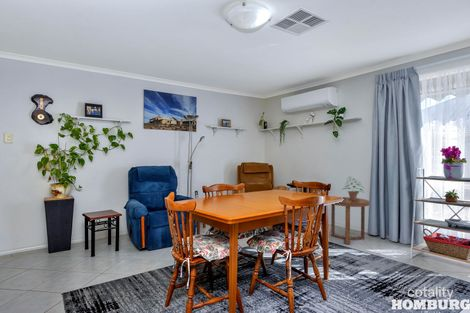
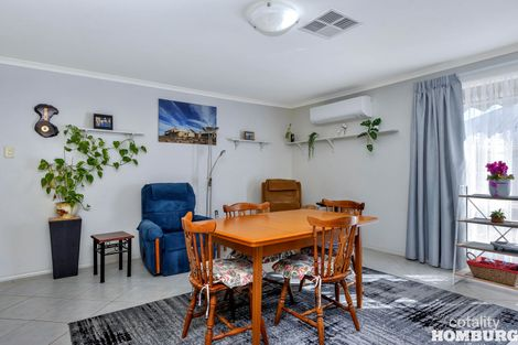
- potted plant (354, 187)
- side table (347, 219)
